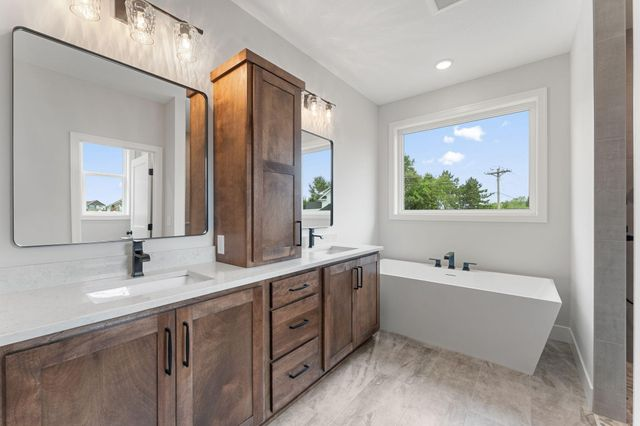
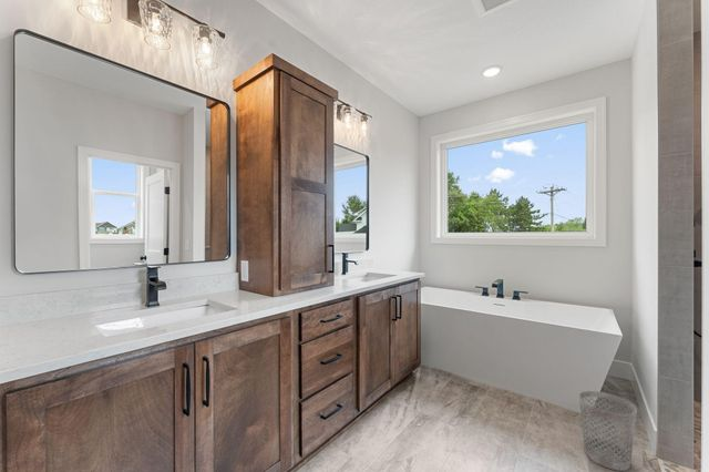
+ wastebasket (606, 429)
